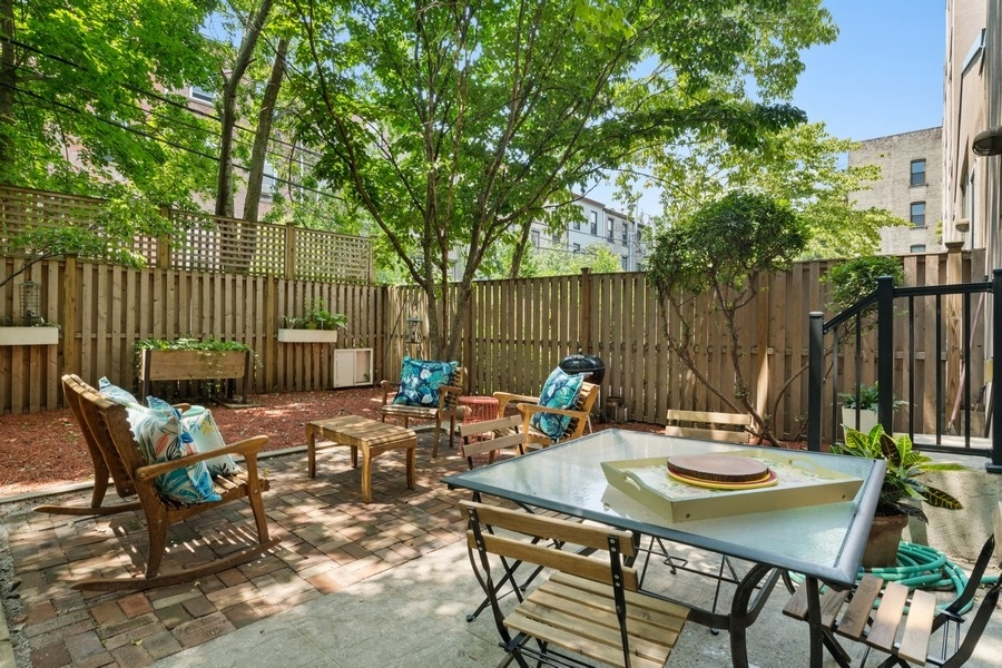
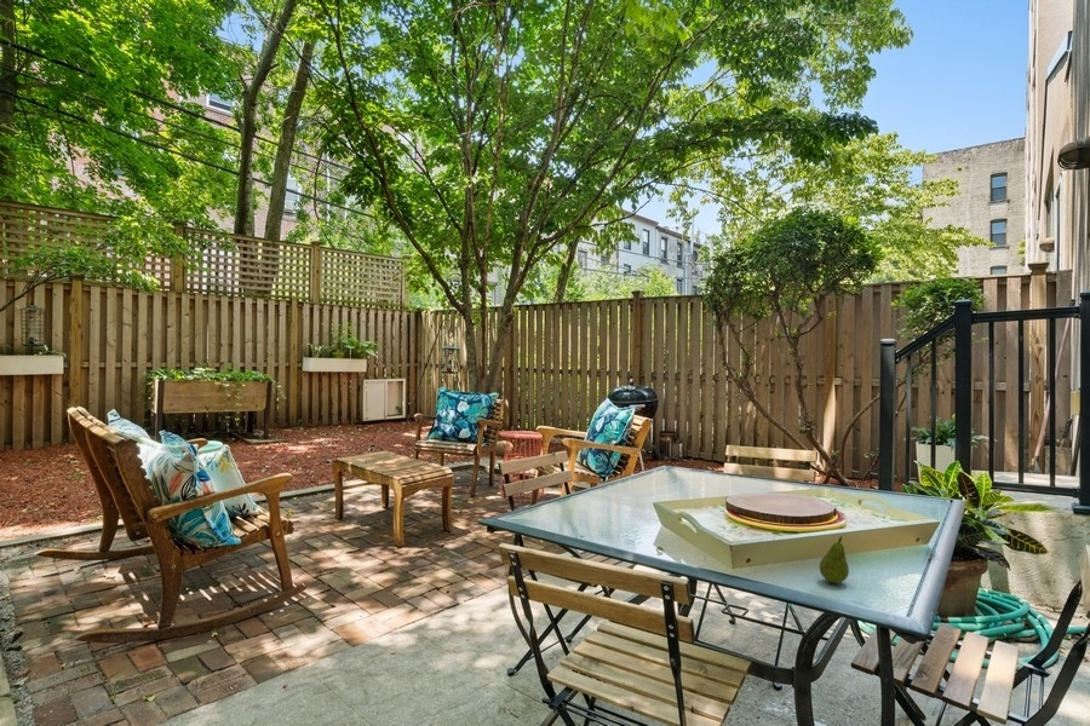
+ fruit (833, 558)
